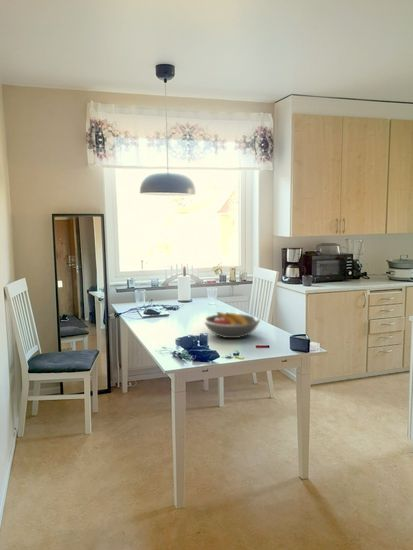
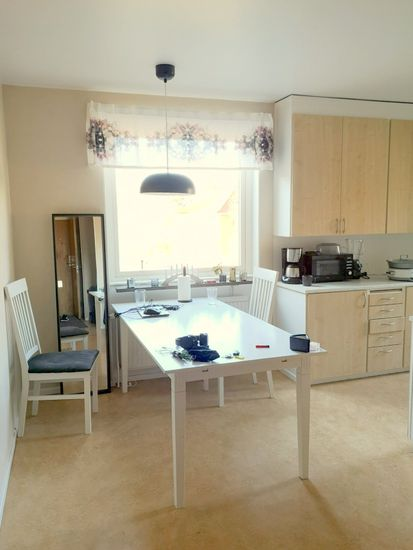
- fruit bowl (231, 325)
